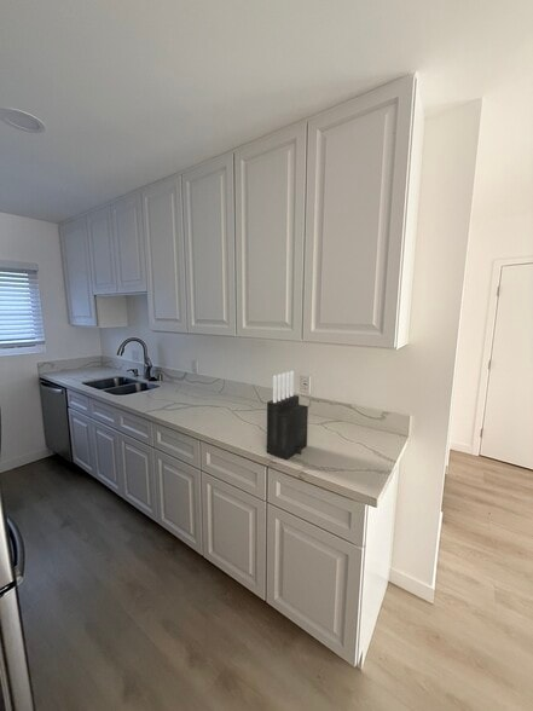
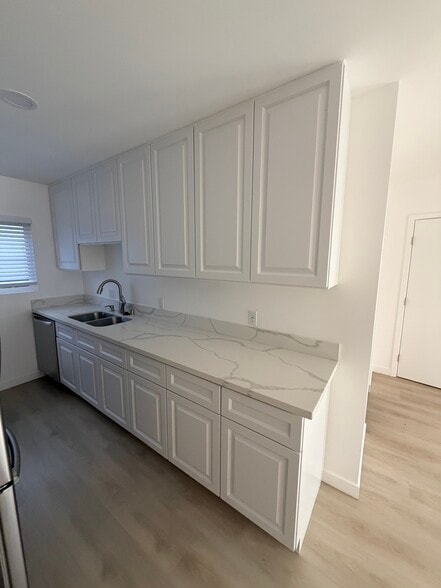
- knife block (290, 412)
